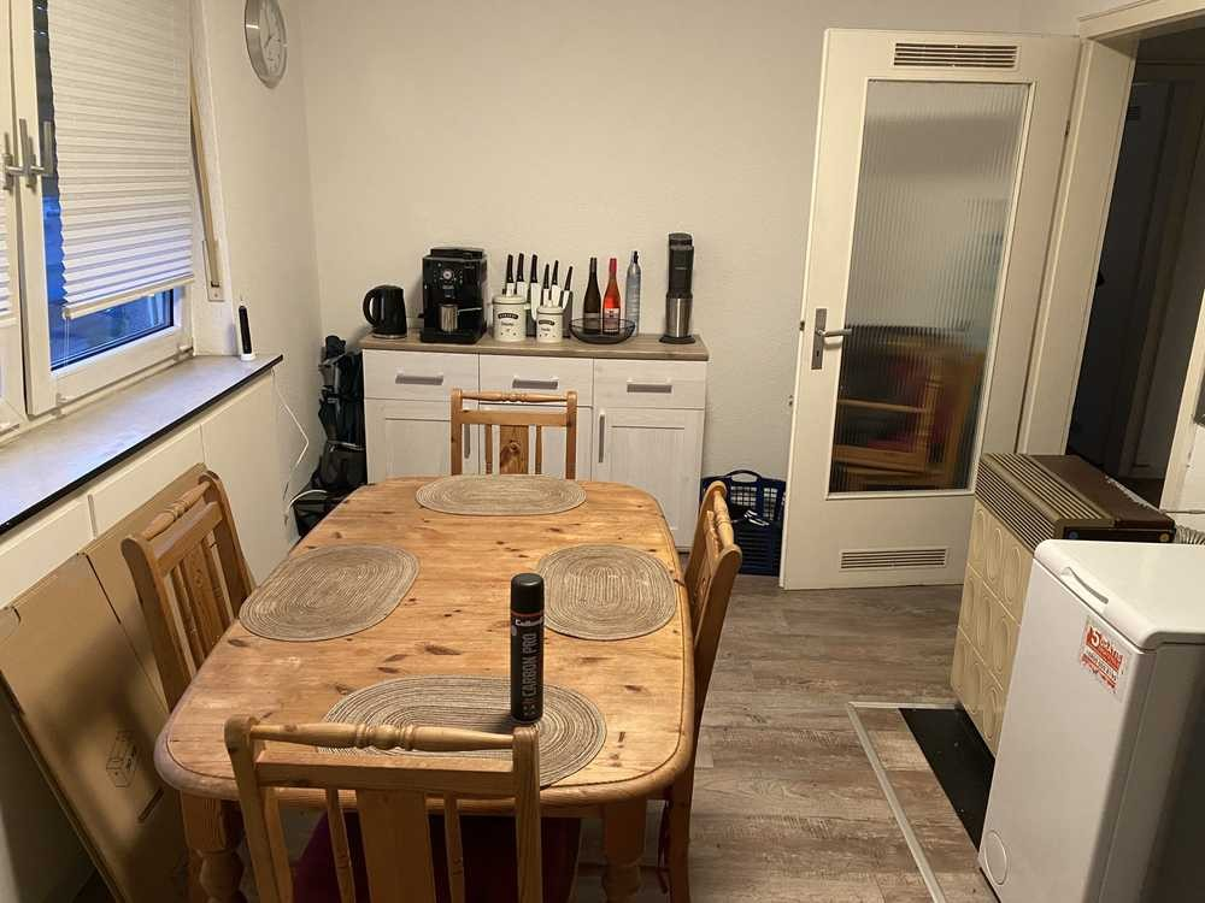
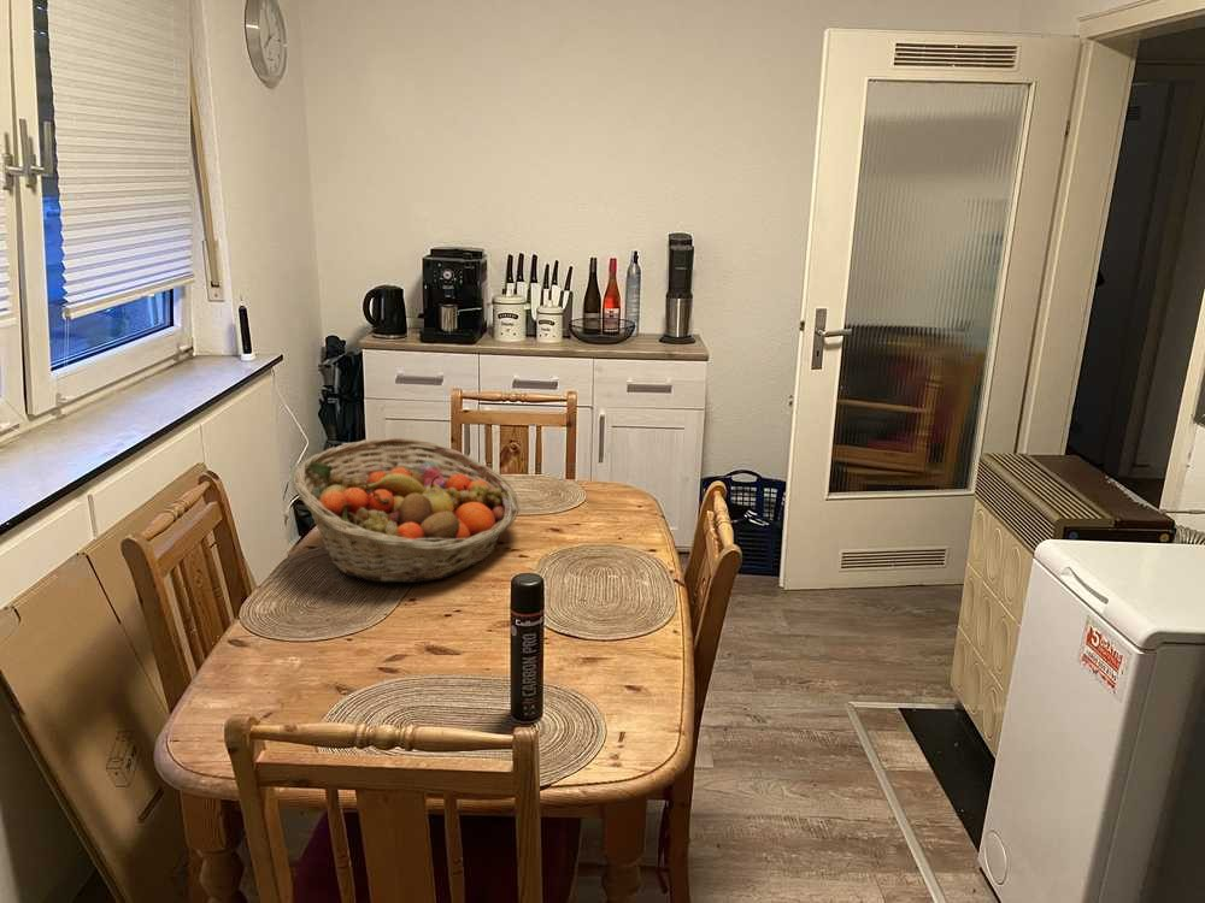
+ fruit basket (410, 506)
